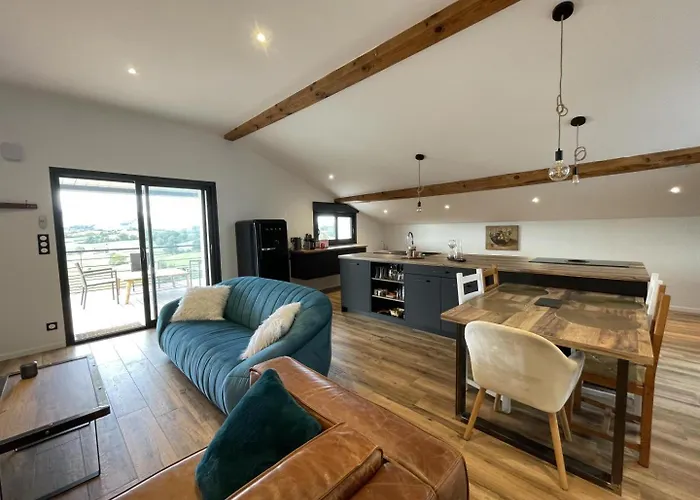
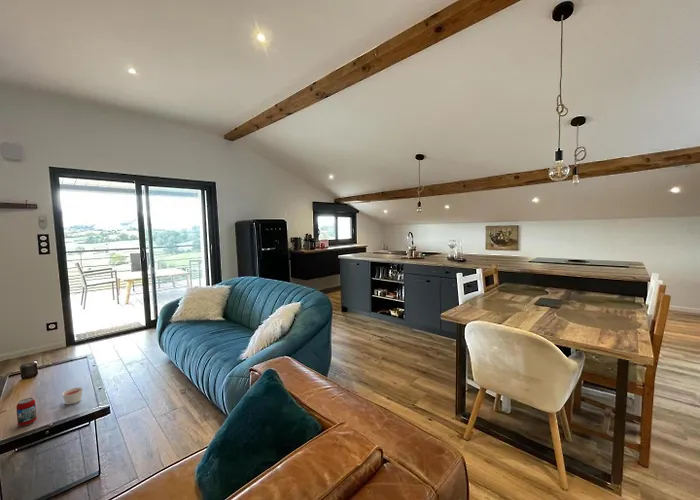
+ beverage can (26, 411)
+ candle (73, 396)
